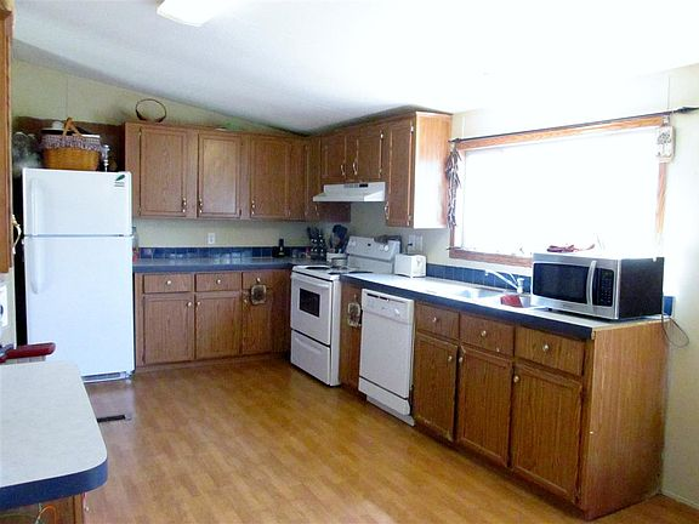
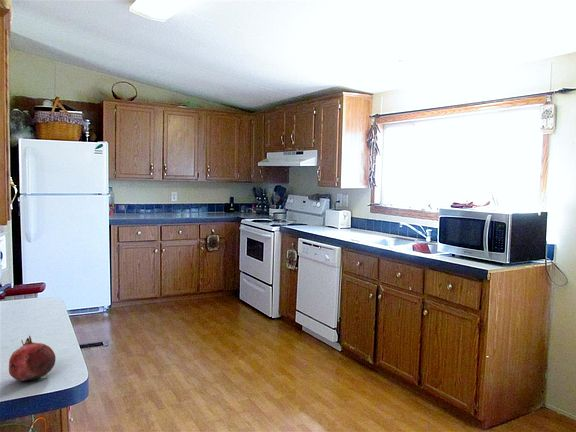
+ fruit (32, 357)
